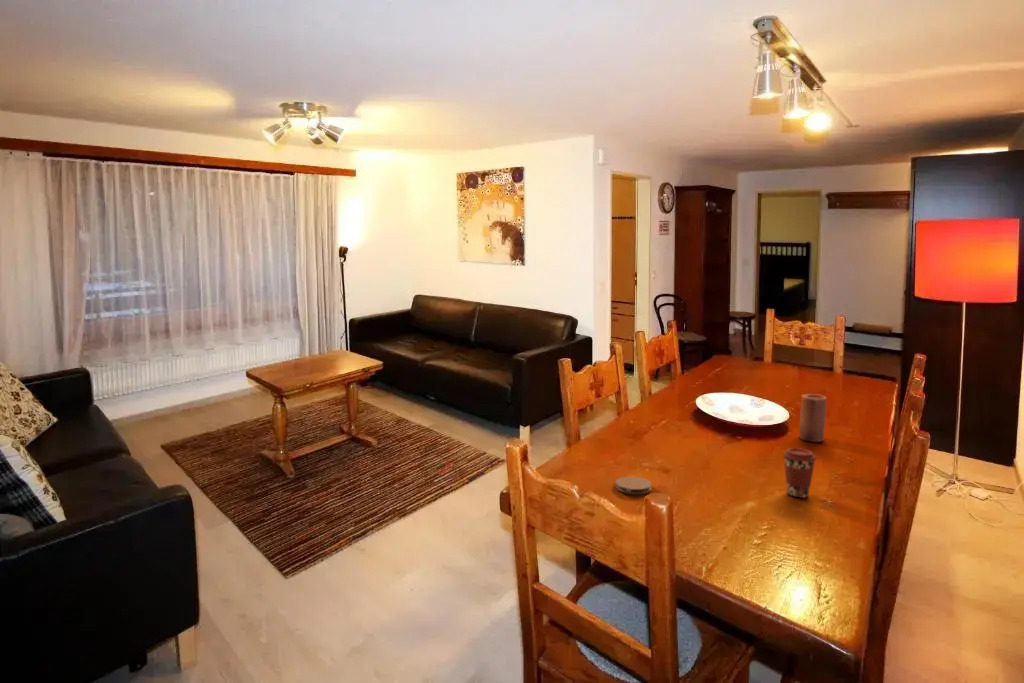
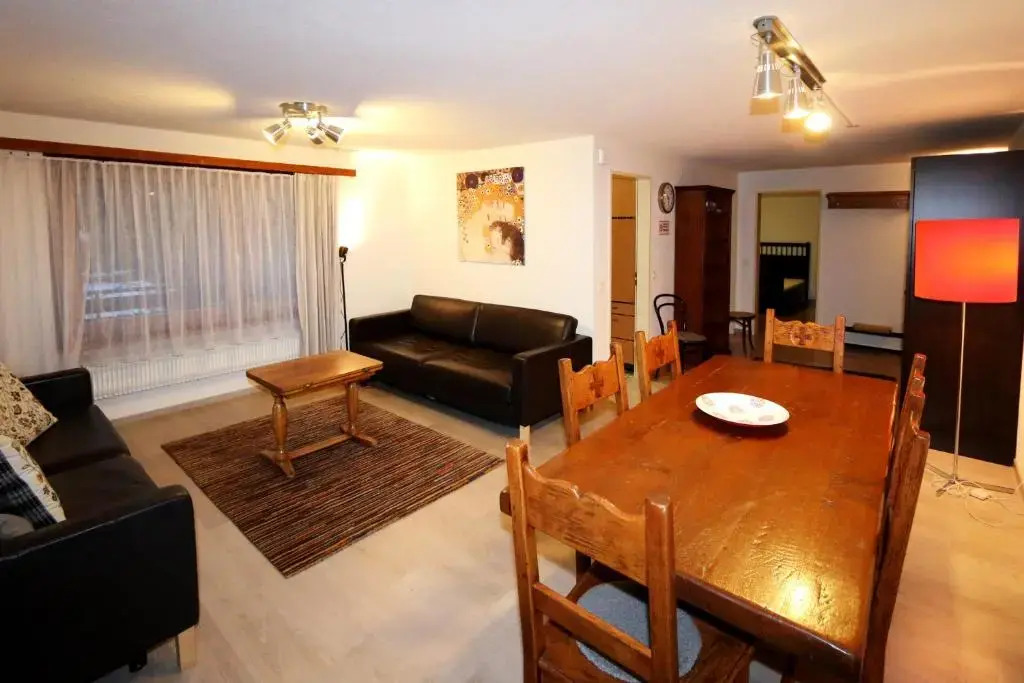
- coaster (633, 485)
- coffee cup (798, 472)
- candle (812, 417)
